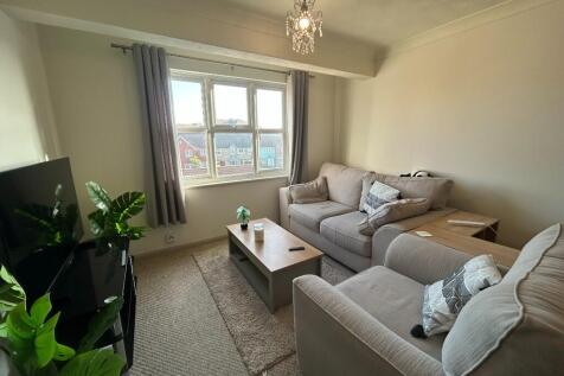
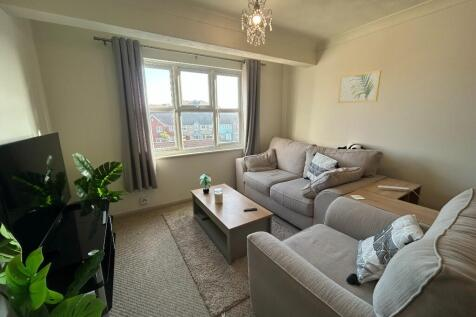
+ wall art (357, 88)
